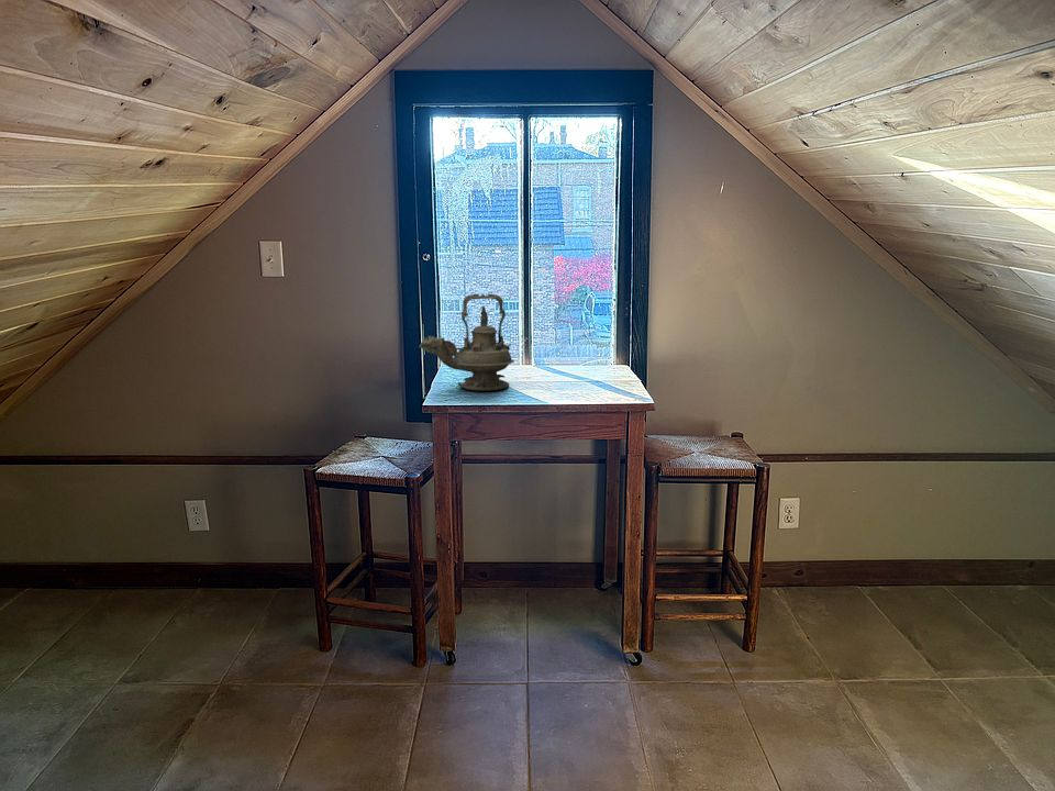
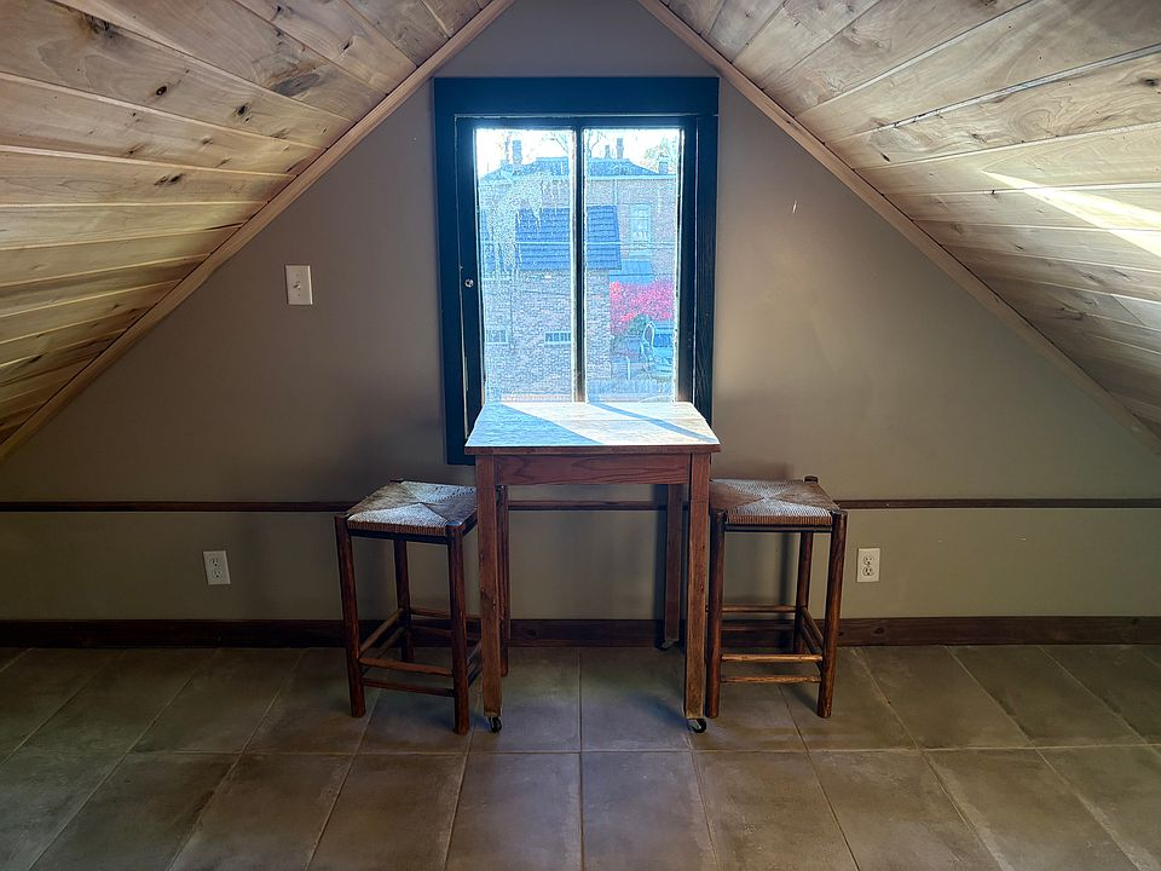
- teapot (466, 342)
